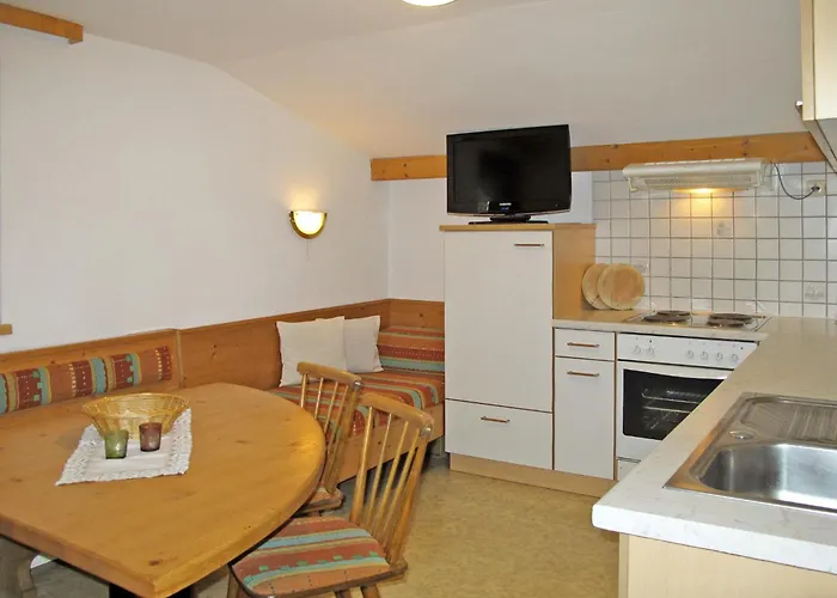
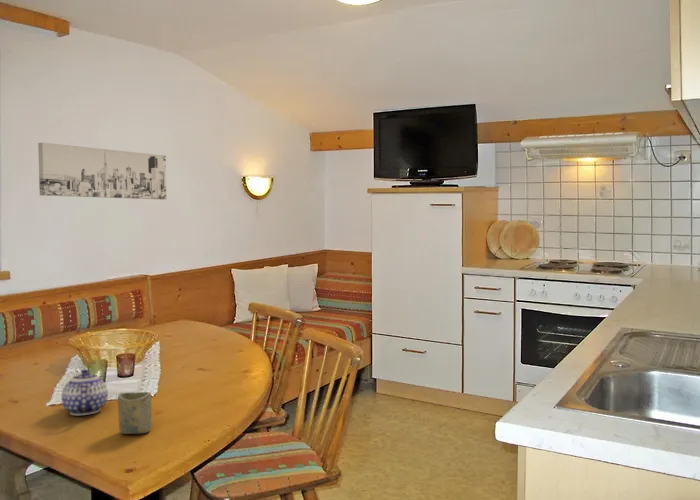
+ wall art (108, 173)
+ teapot (84, 390)
+ cup (135, 412)
